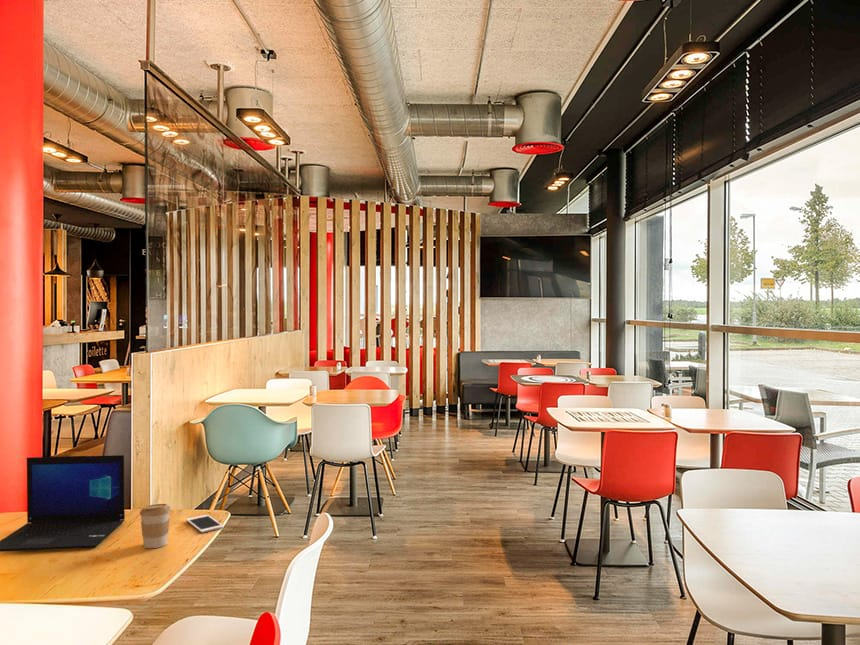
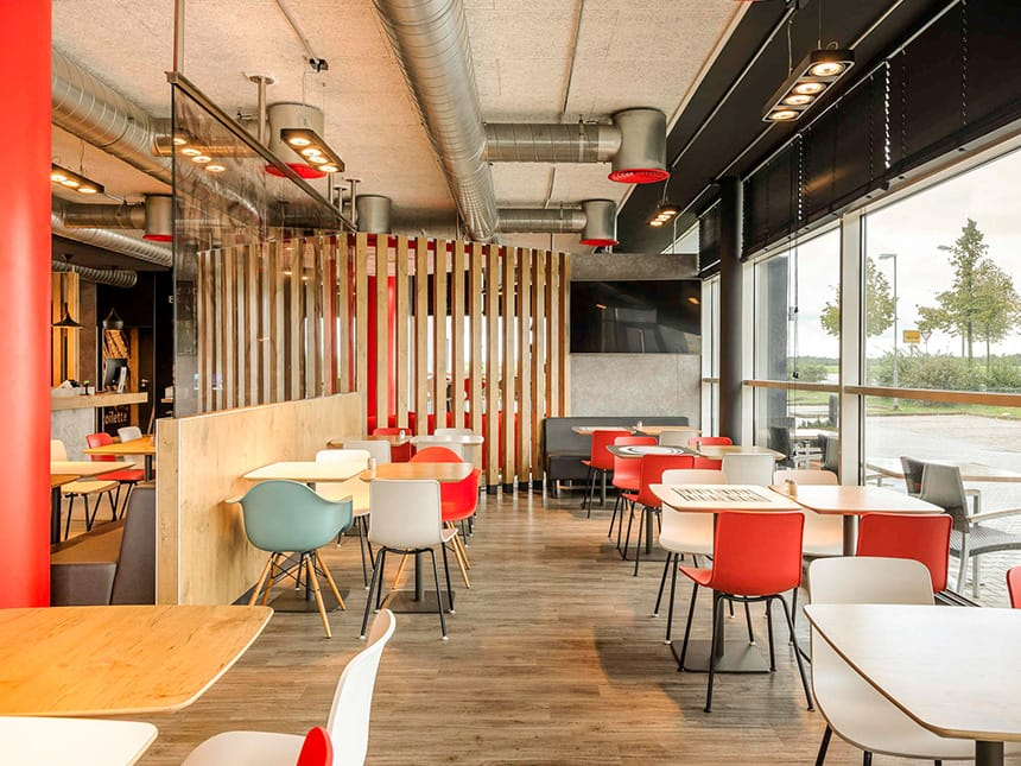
- cell phone (204, 523)
- laptop (60, 500)
- coffee cup (155, 524)
